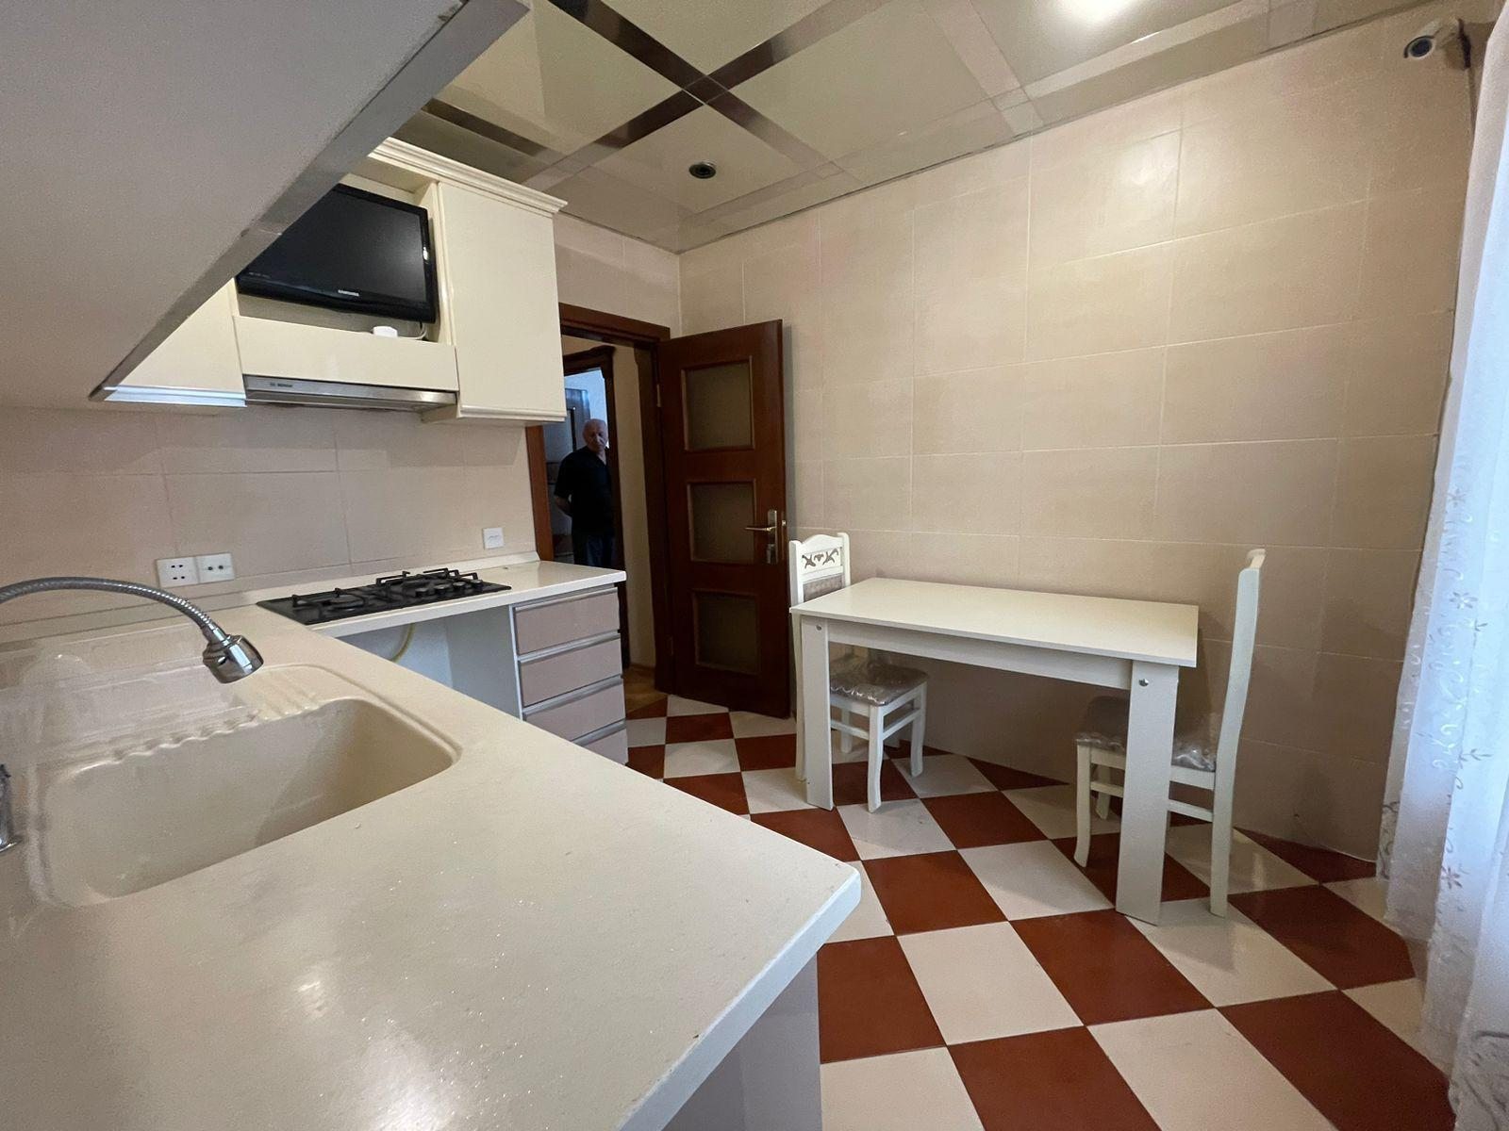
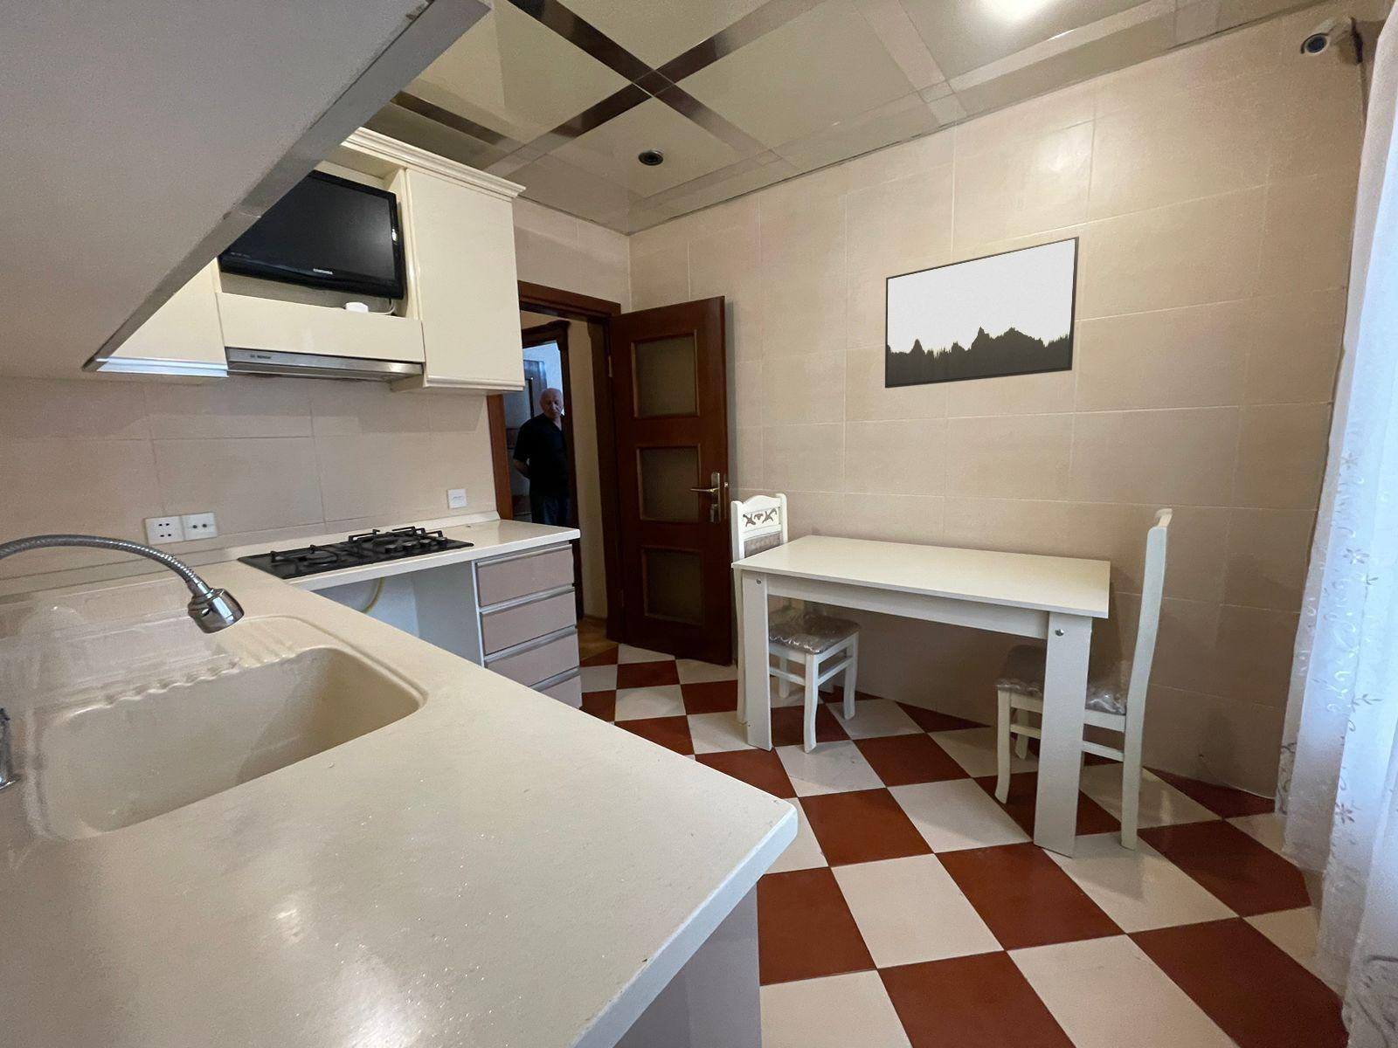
+ wall art (972, 319)
